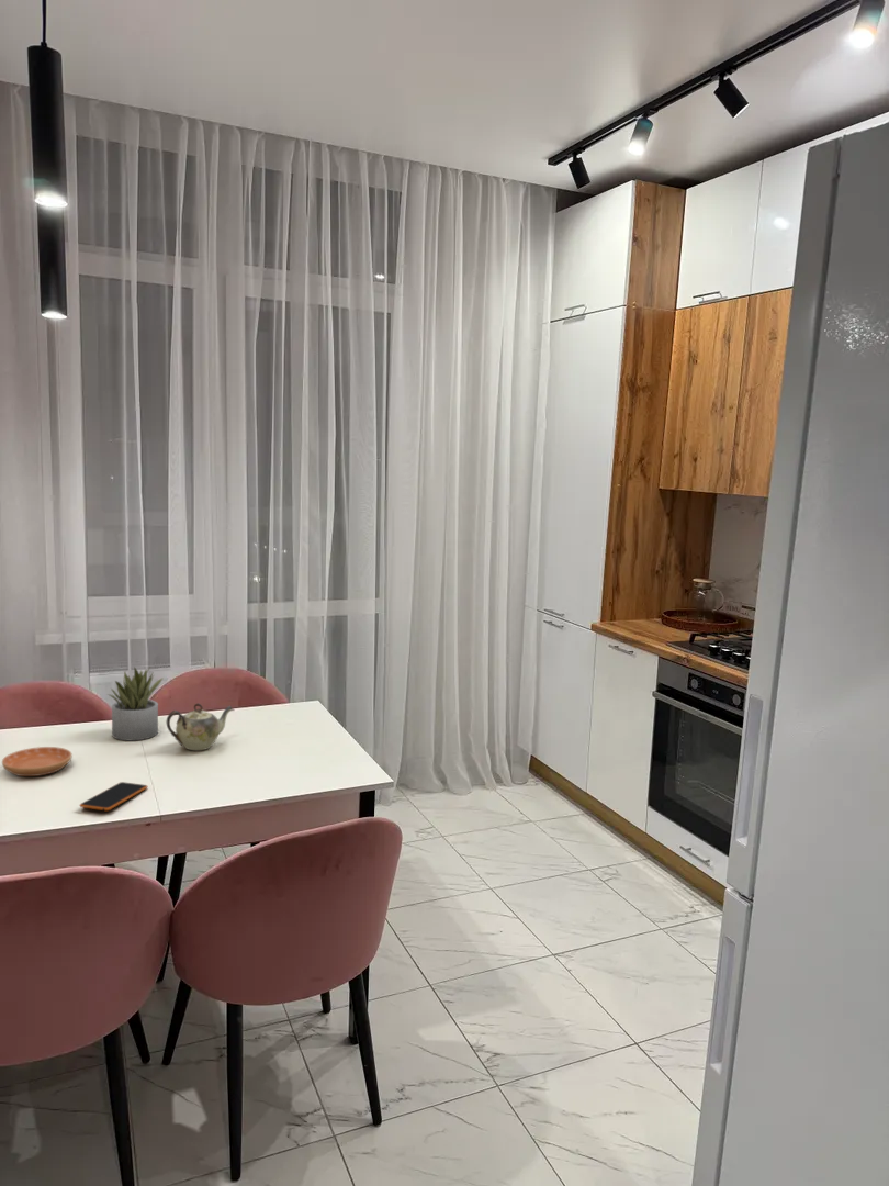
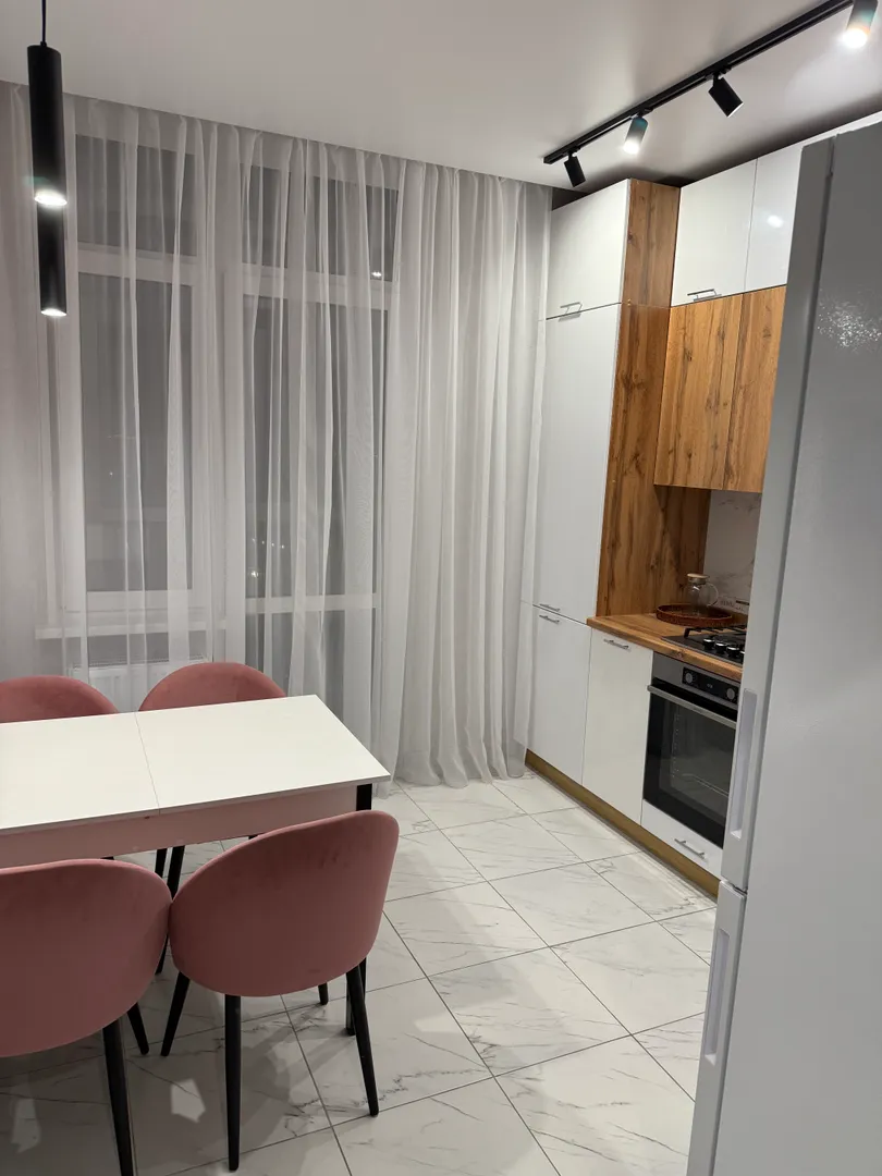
- saucer (37, 762)
- smartphone (114, 795)
- succulent plant (135, 700)
- teapot (201, 724)
